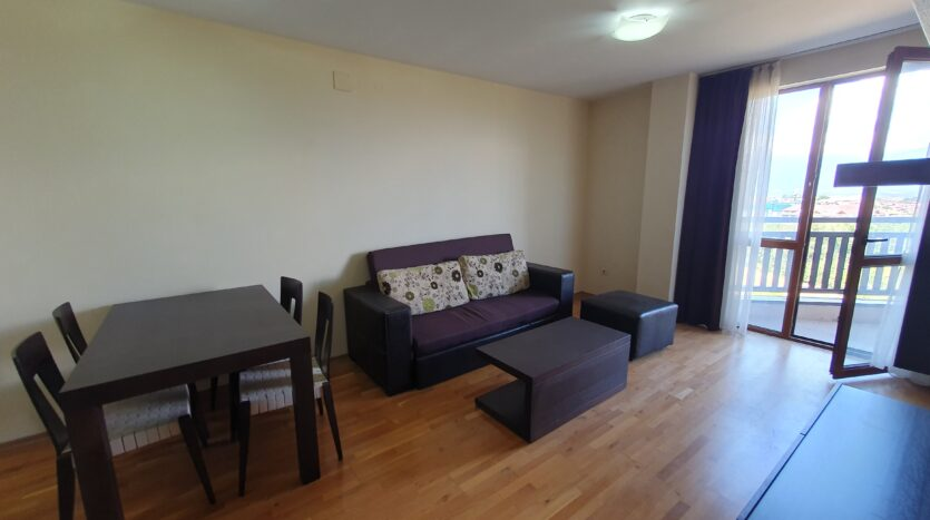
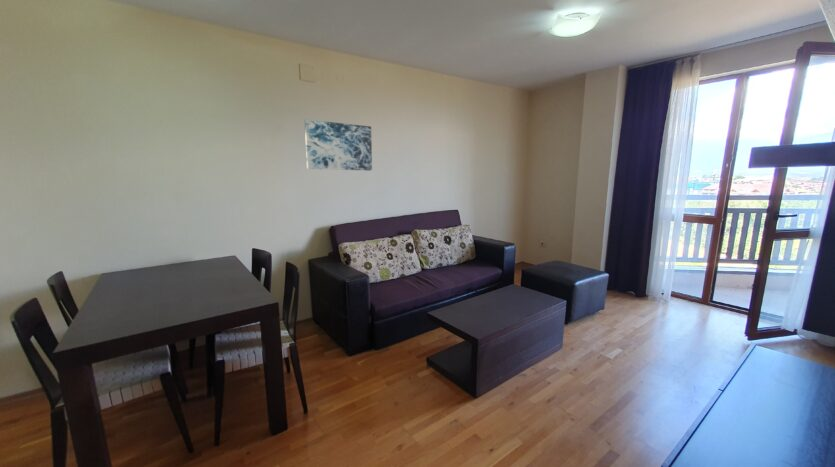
+ wall art (340, 146)
